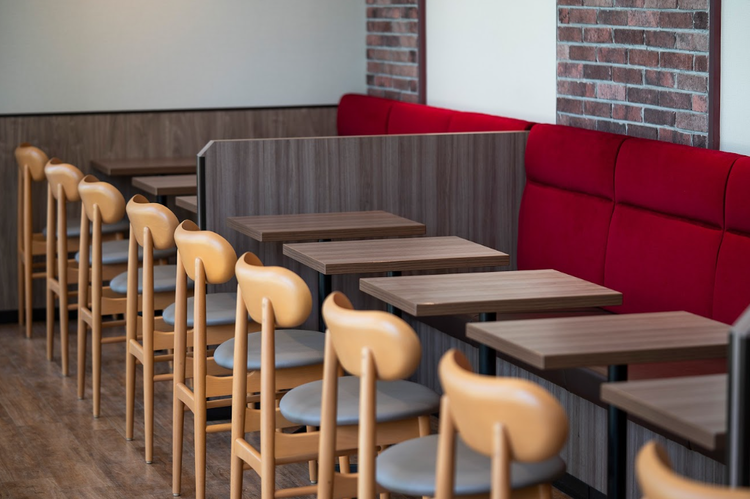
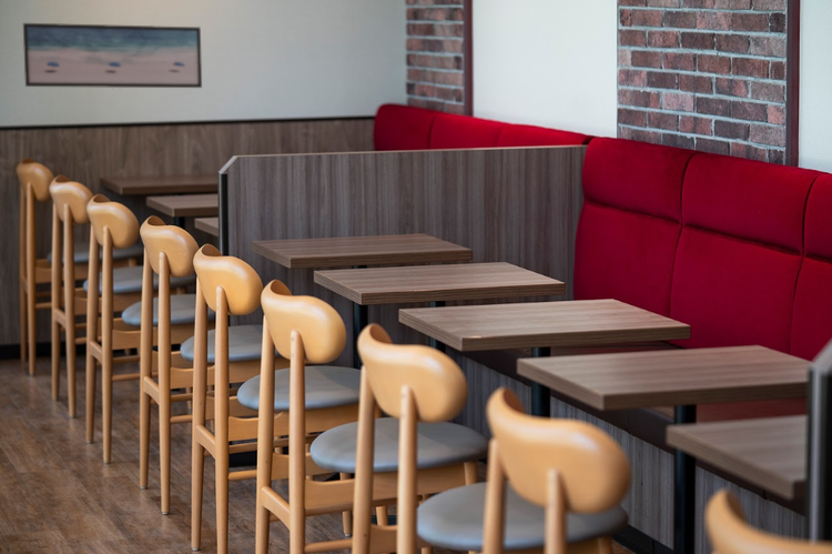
+ wall art (114, 56)
